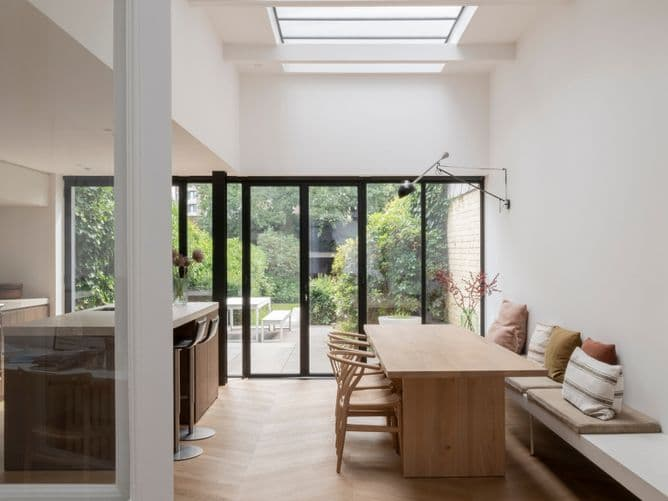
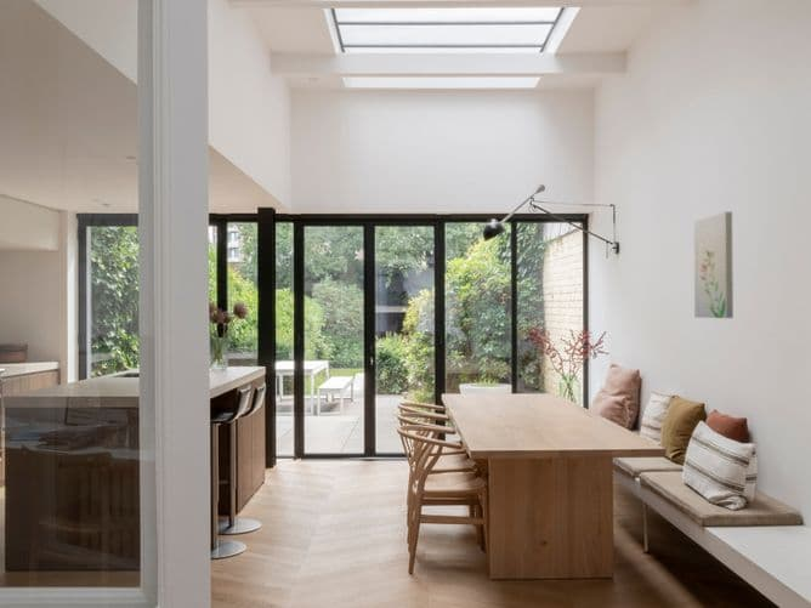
+ wall art (711, 267)
